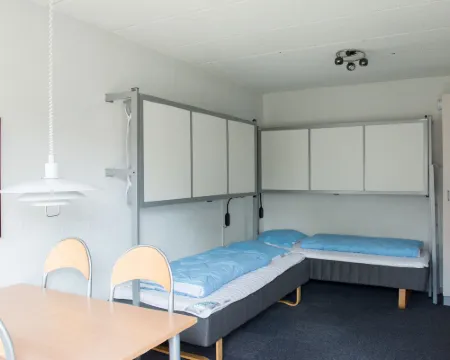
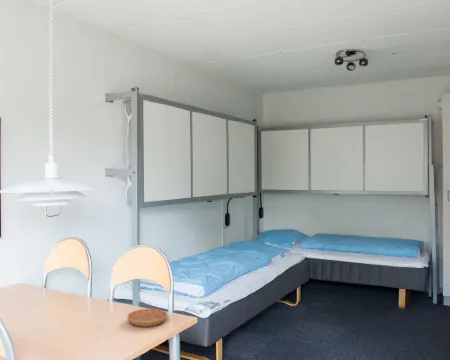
+ saucer (147, 318)
